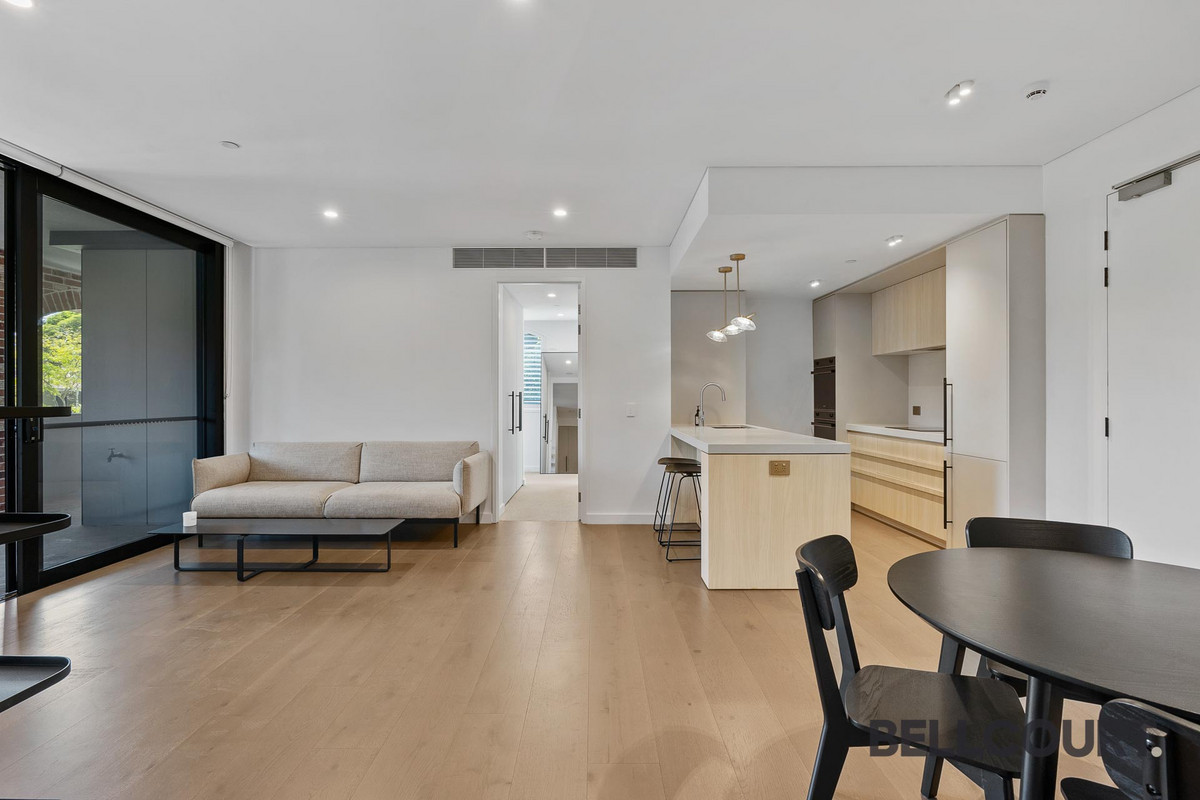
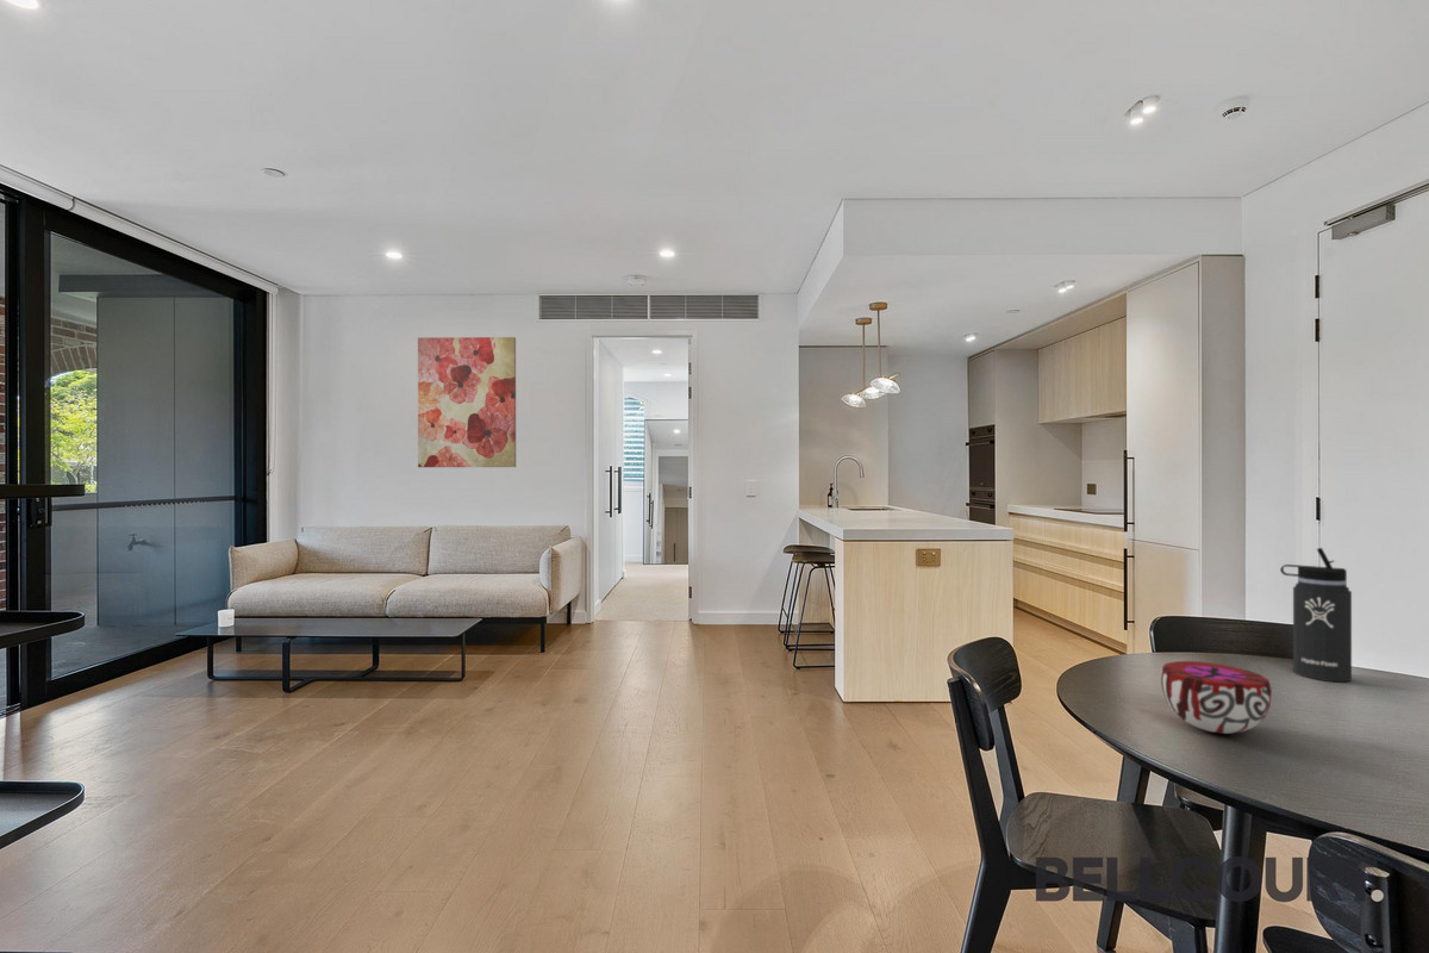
+ thermos bottle (1315, 610)
+ wall art (467, 401)
+ decorative bowl (1213, 700)
